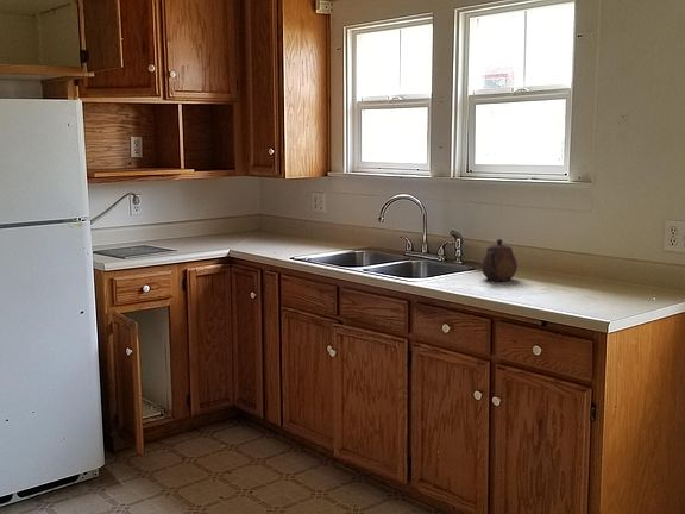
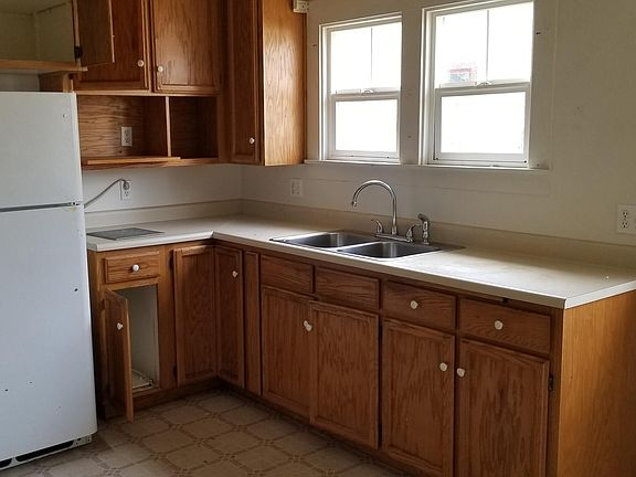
- teapot (497, 259)
